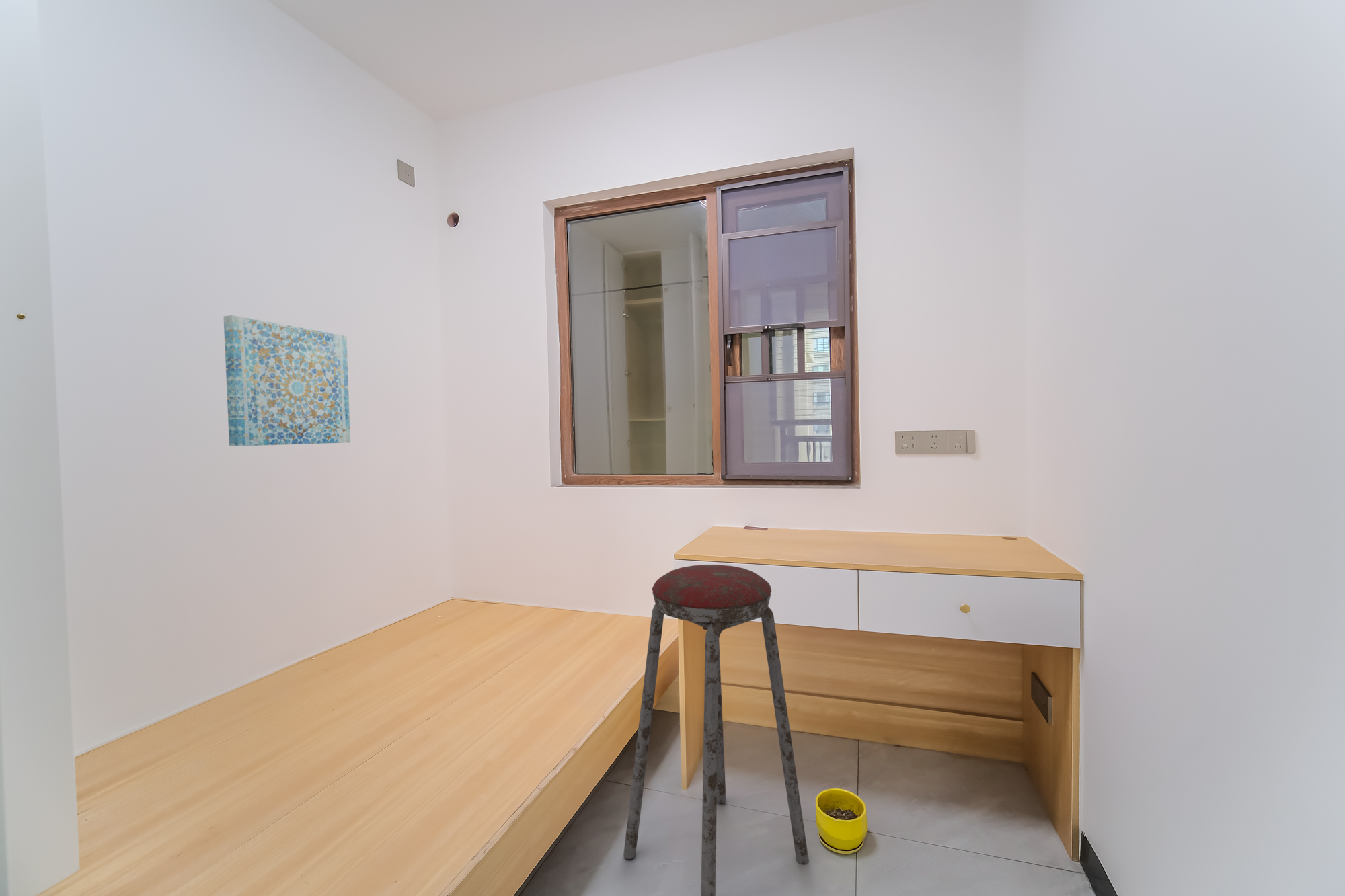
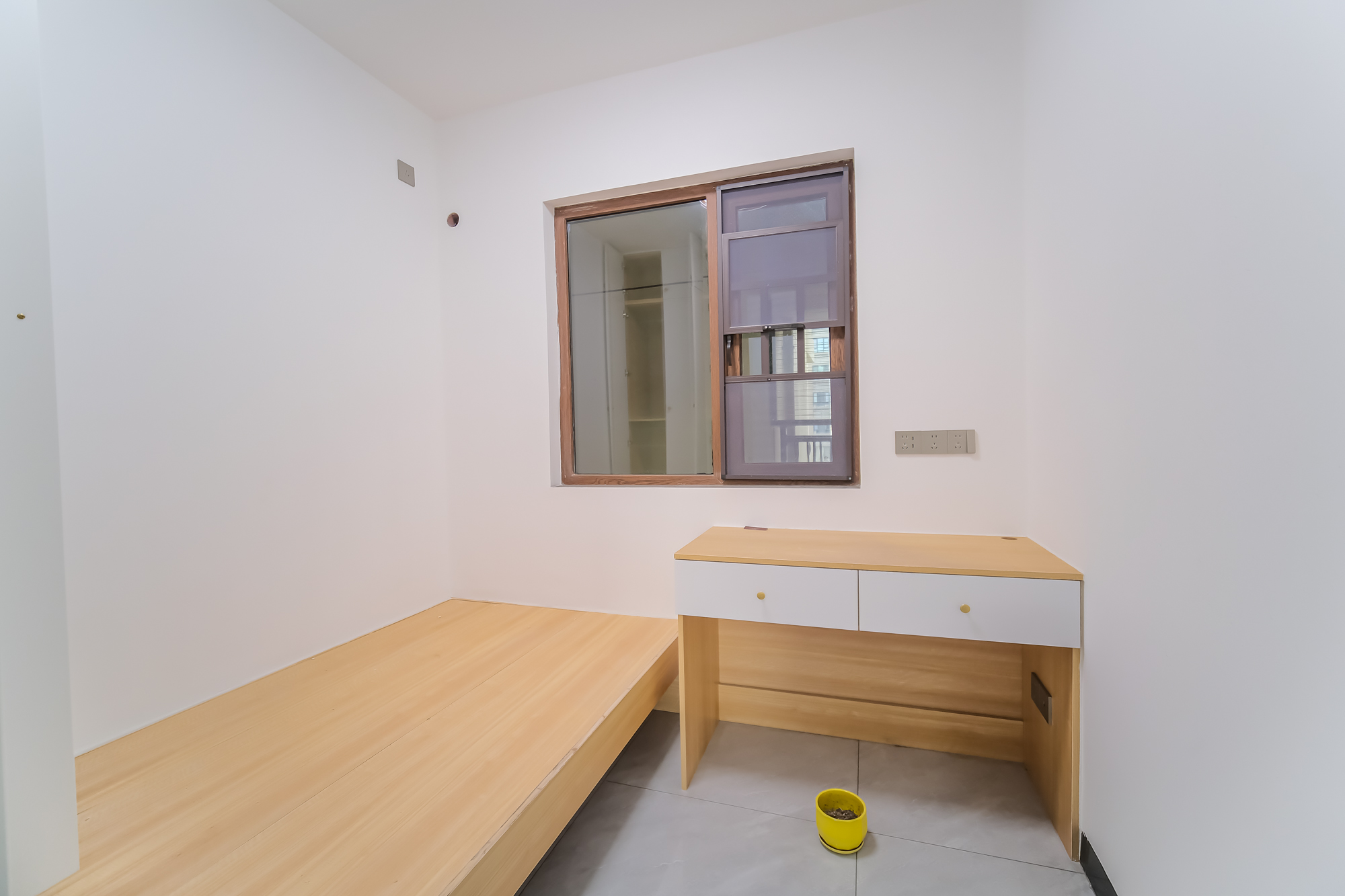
- wall art (293, 385)
- music stool (713, 717)
